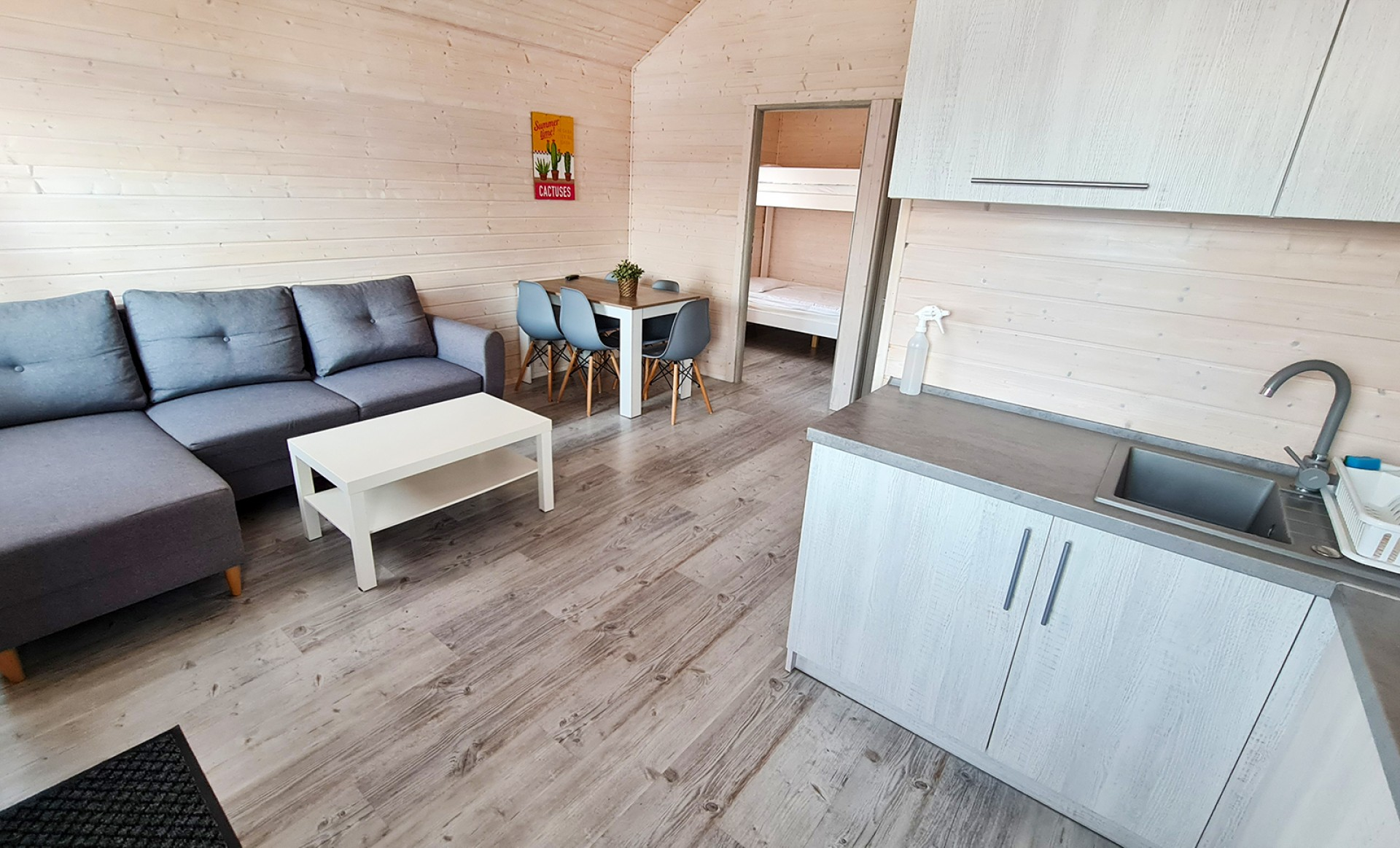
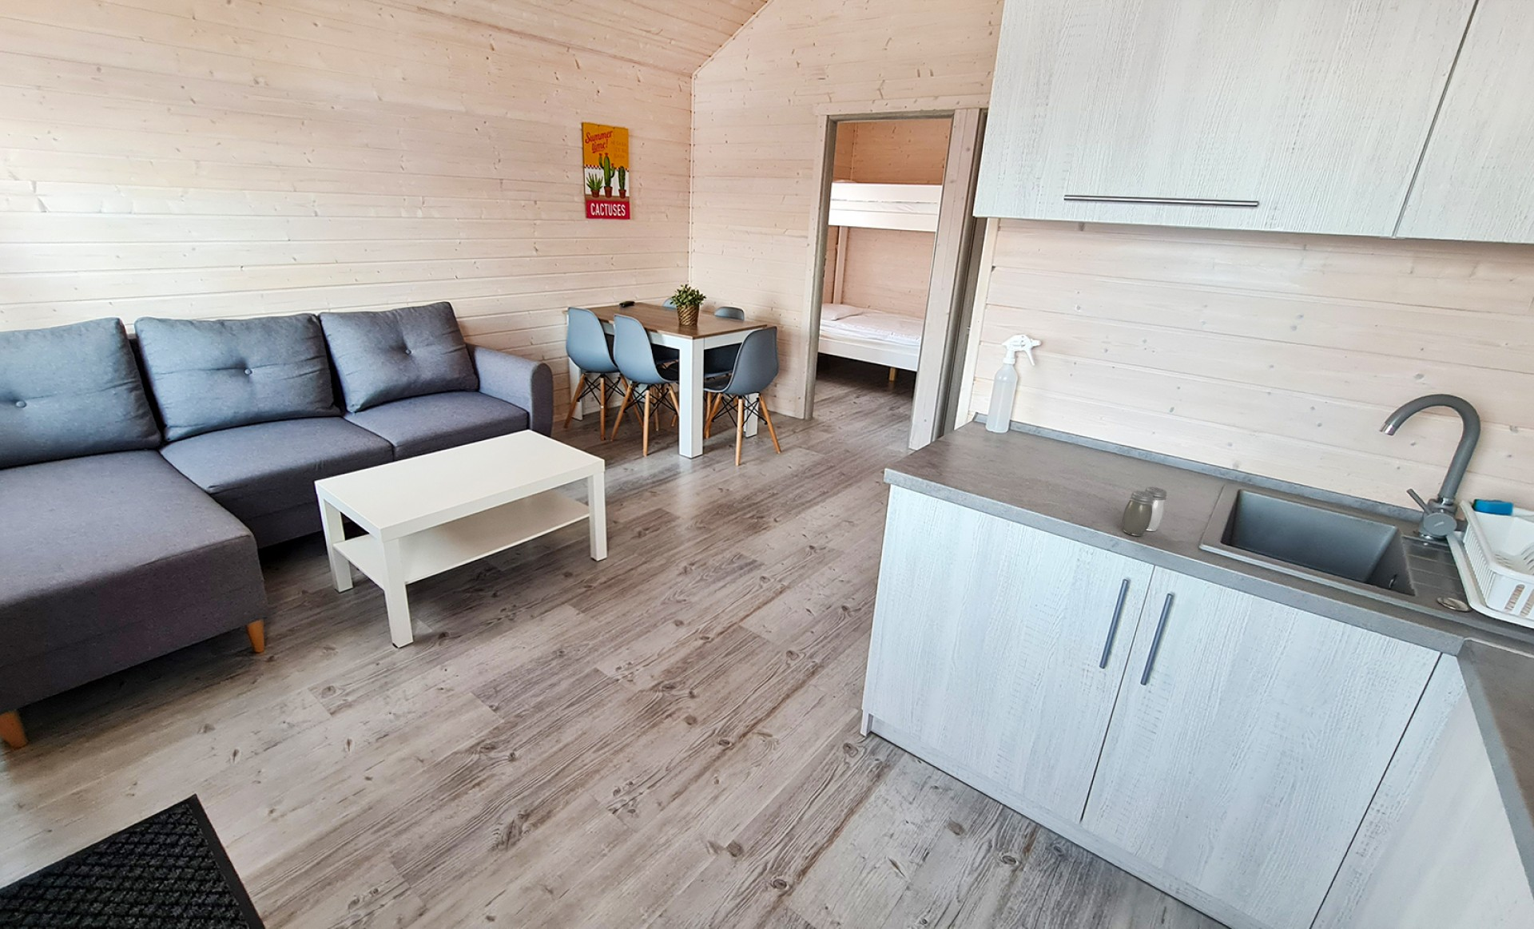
+ salt and pepper shaker (1145, 511)
